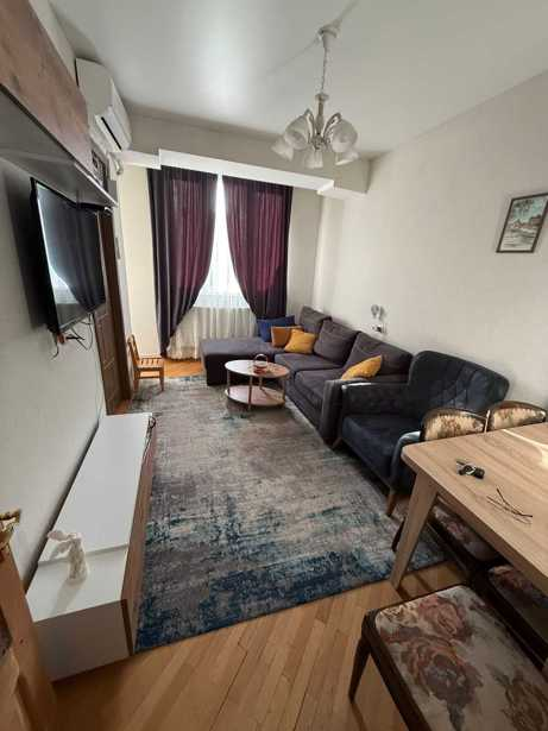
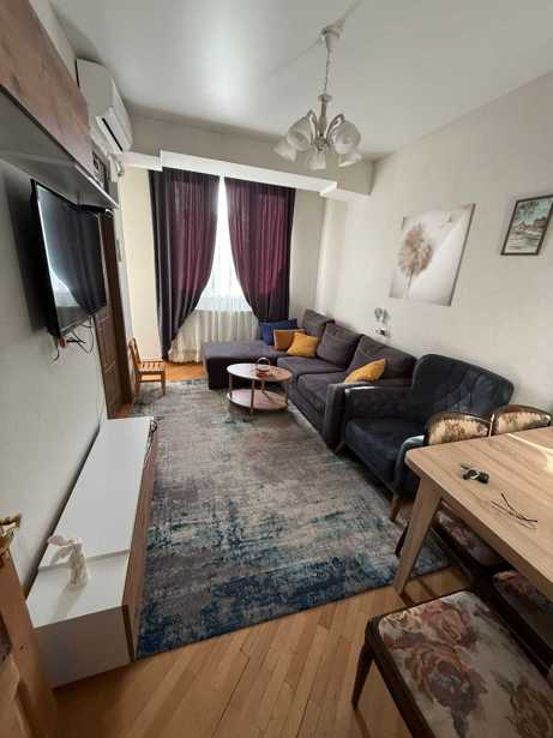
+ wall art (425, 258)
